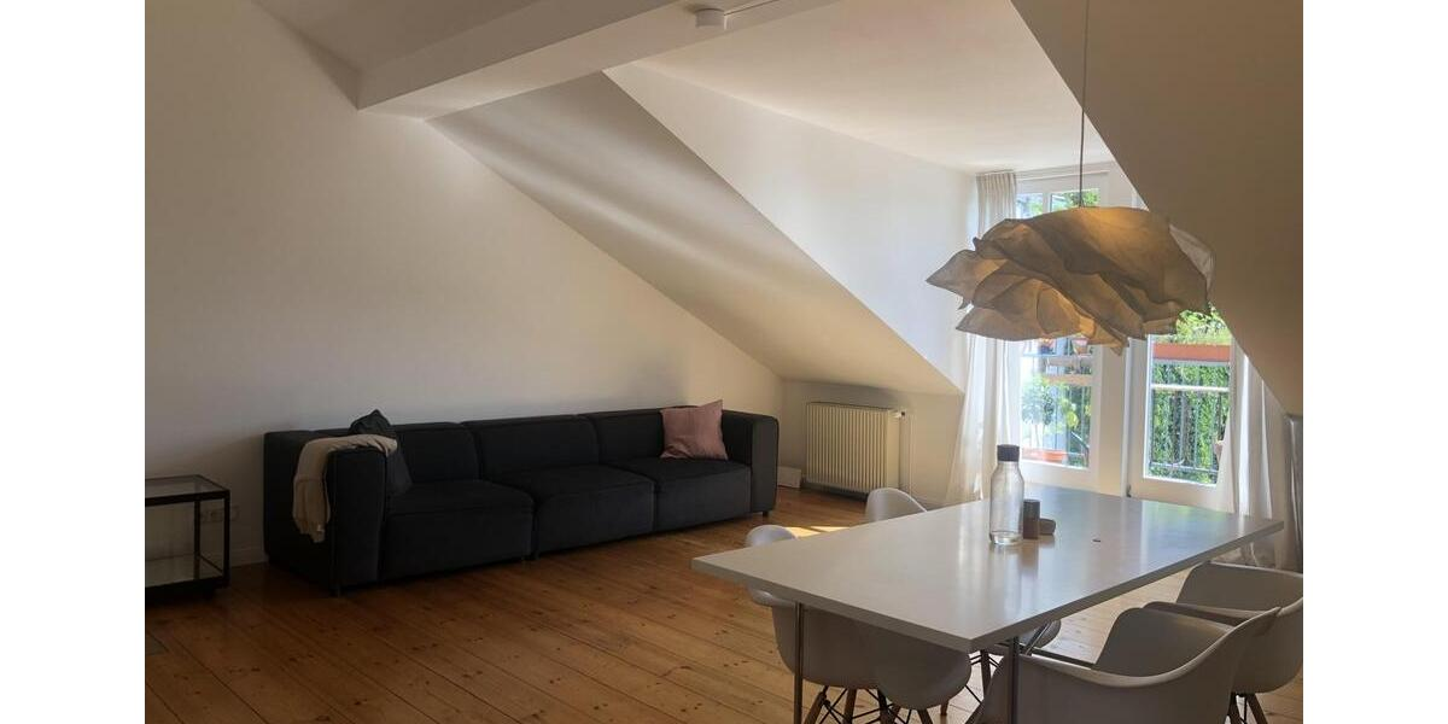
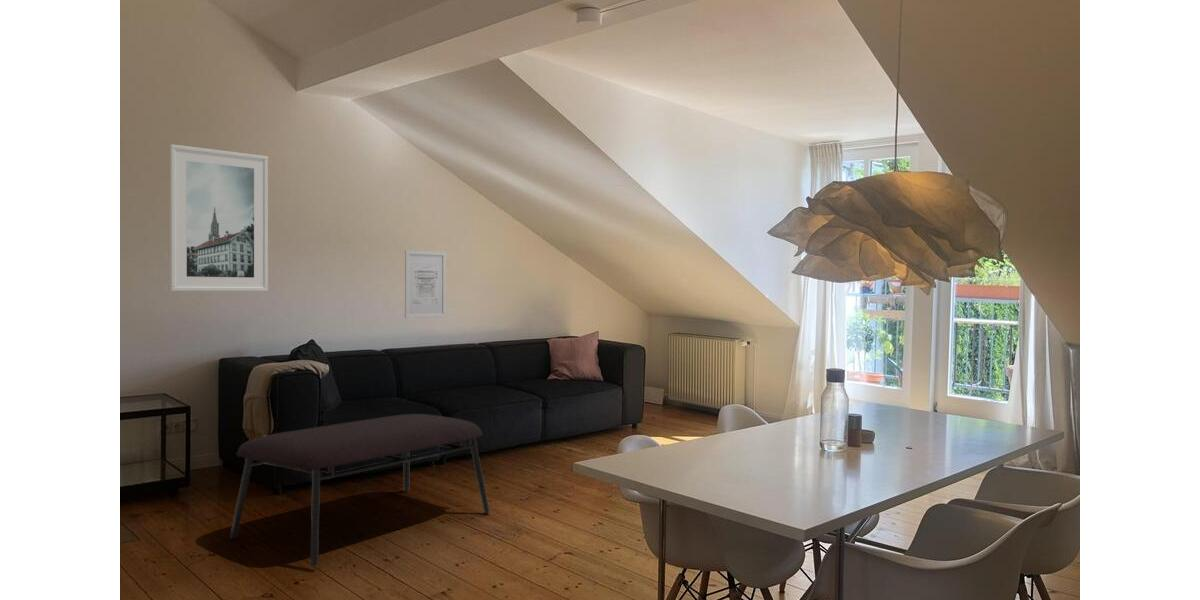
+ wall art (426, 284)
+ coffee table (364, 470)
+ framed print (220, 221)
